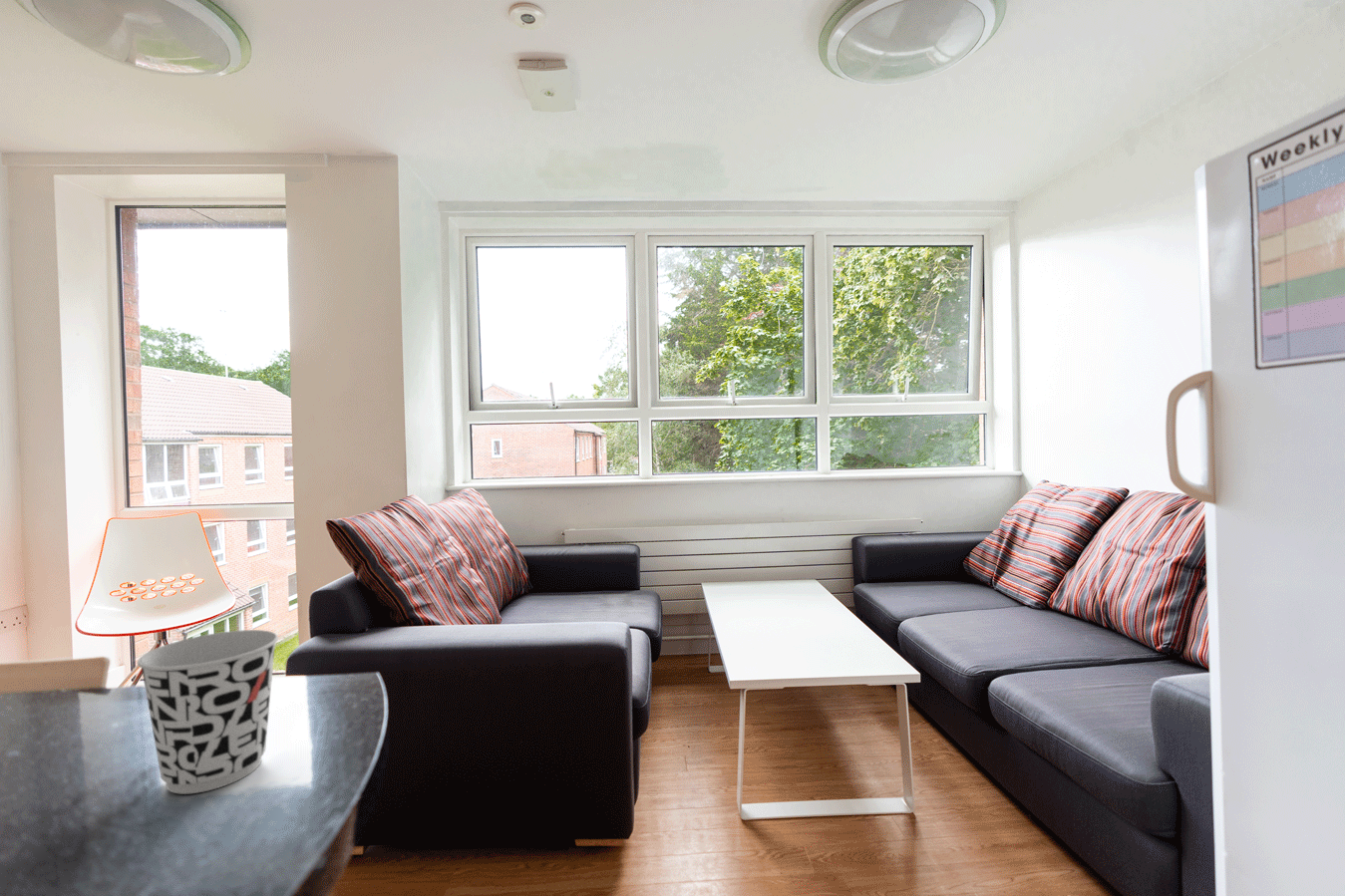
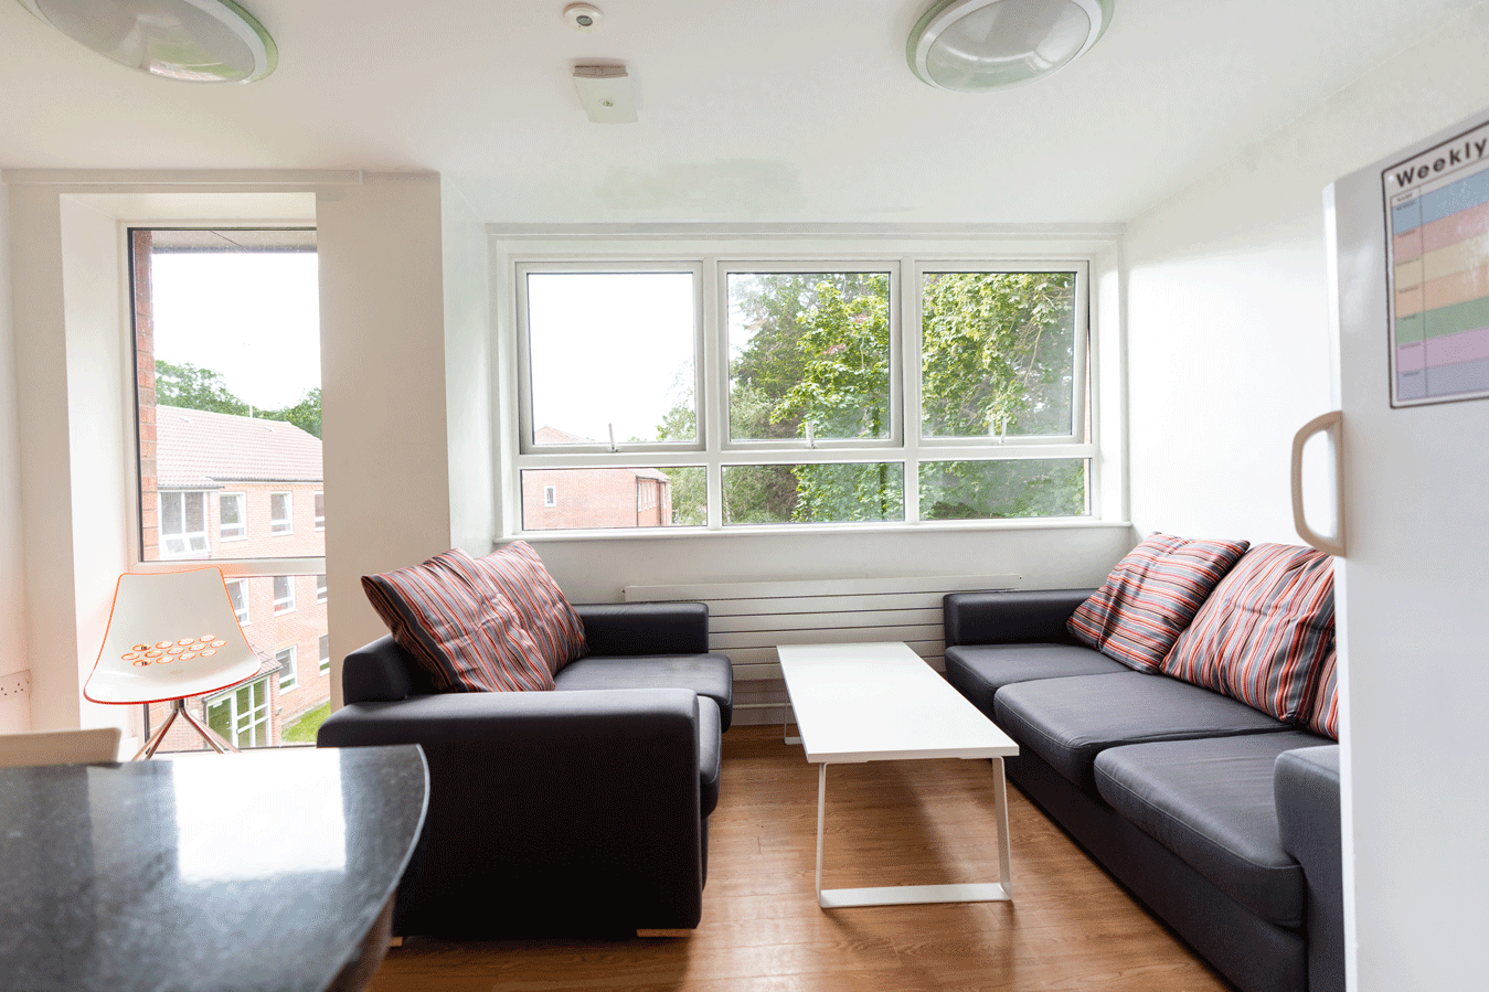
- cup (213, 709)
